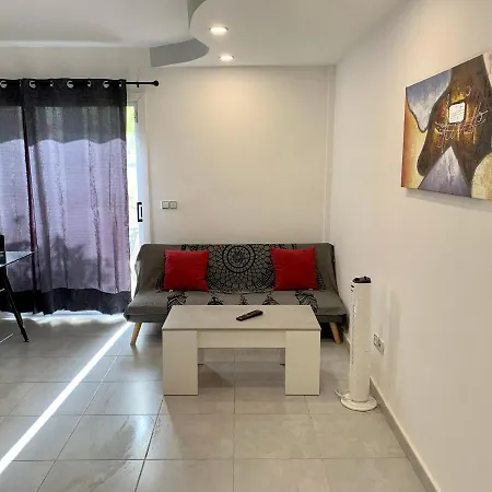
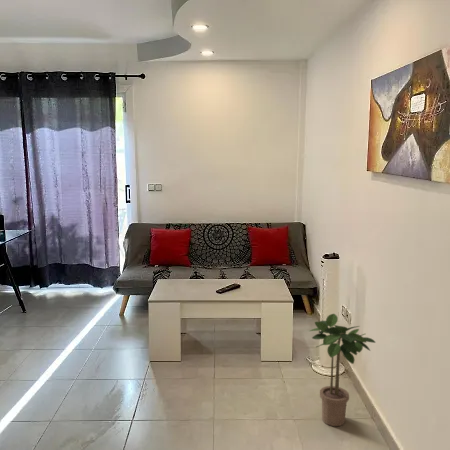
+ potted plant (338, 369)
